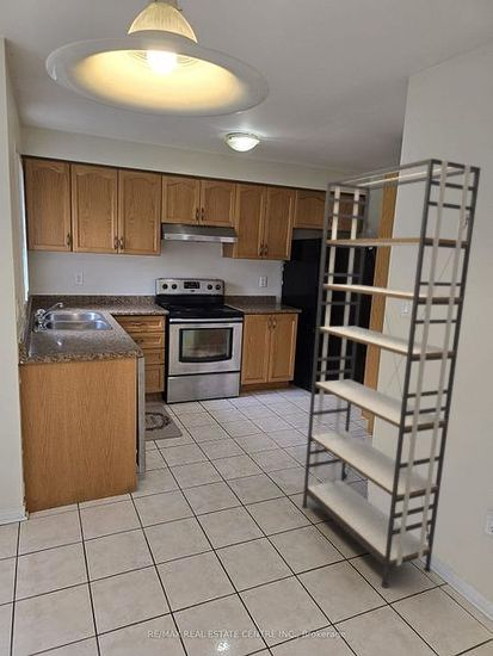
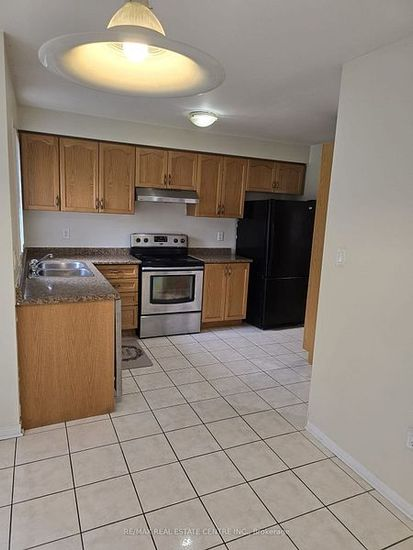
- shelving unit (381, 348)
